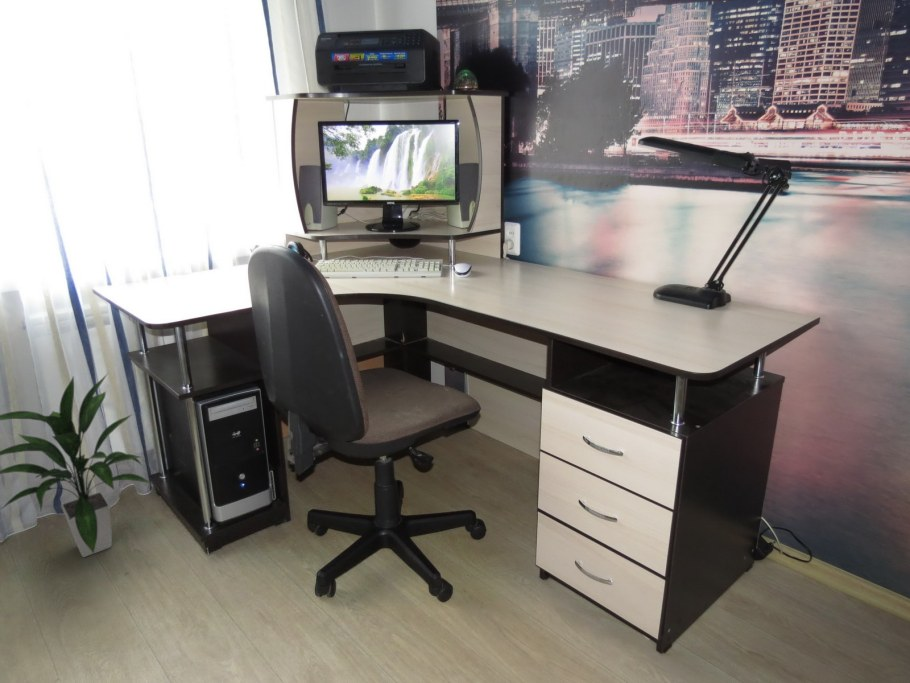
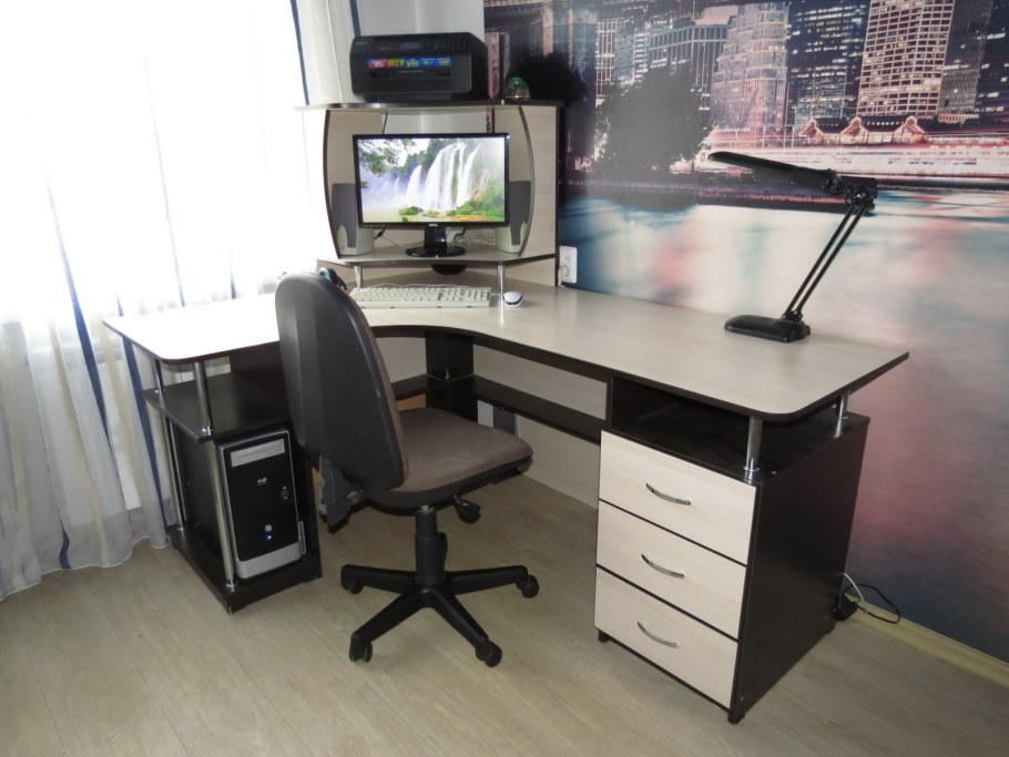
- indoor plant (74, 470)
